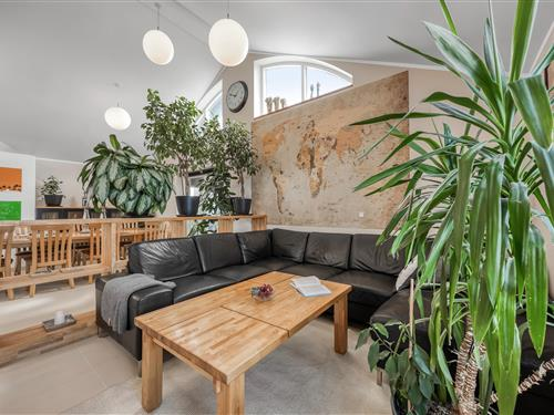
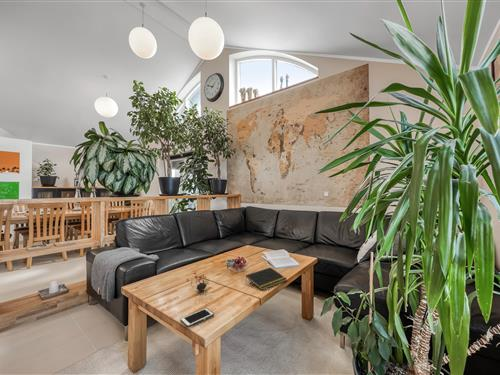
+ notepad (266, 277)
+ teapot (196, 271)
+ cell phone (197, 317)
